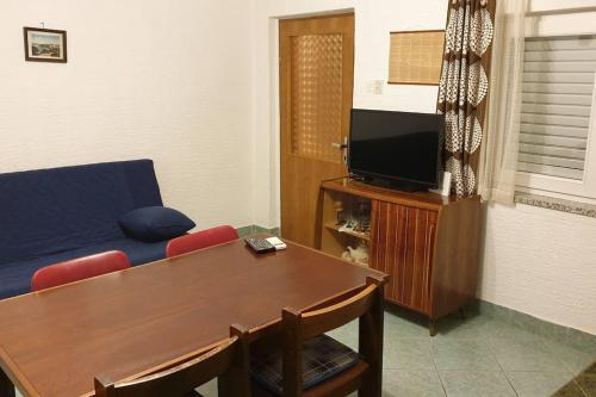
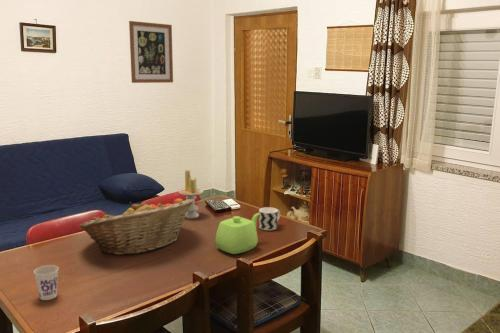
+ cup (47, 283)
+ teapot (241, 231)
+ fruit basket (139, 221)
+ cup (270, 218)
+ wall art (152, 53)
+ candle (191, 193)
